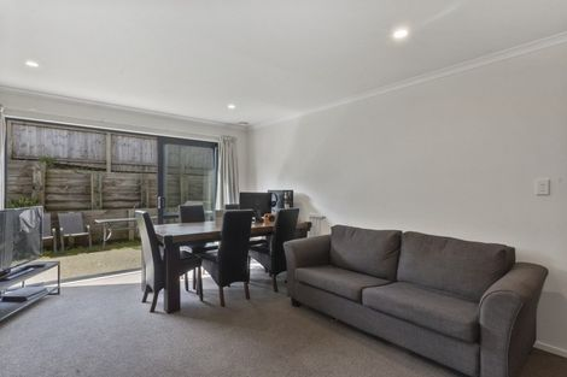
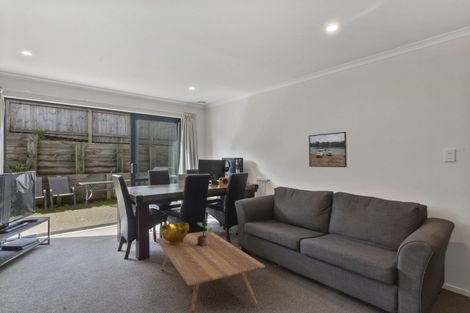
+ decorative bowl (174, 233)
+ potted plant (203, 233)
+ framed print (326, 150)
+ coffee table (202, 267)
